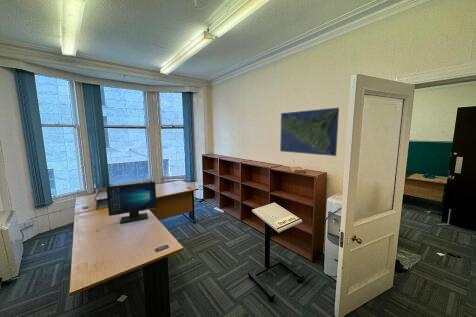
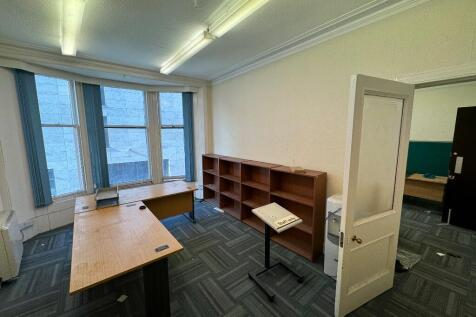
- computer monitor (133, 201)
- map (304, 132)
